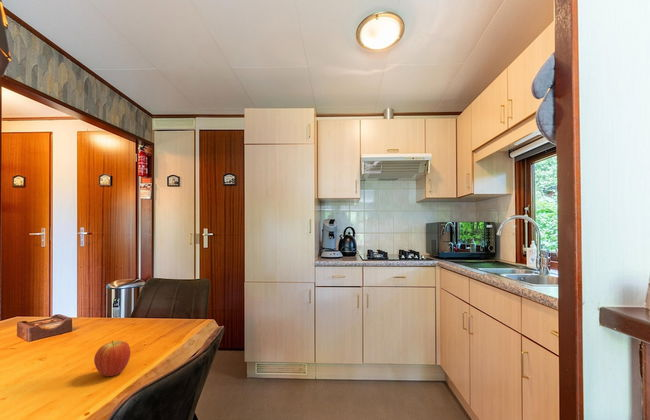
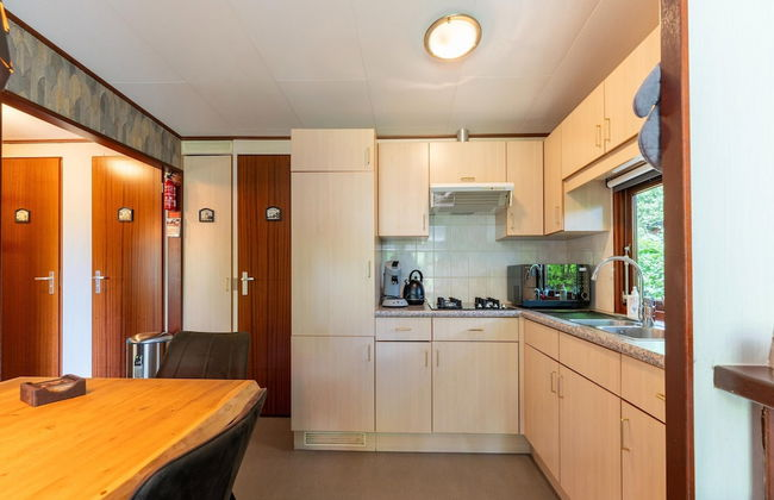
- fruit (113, 356)
